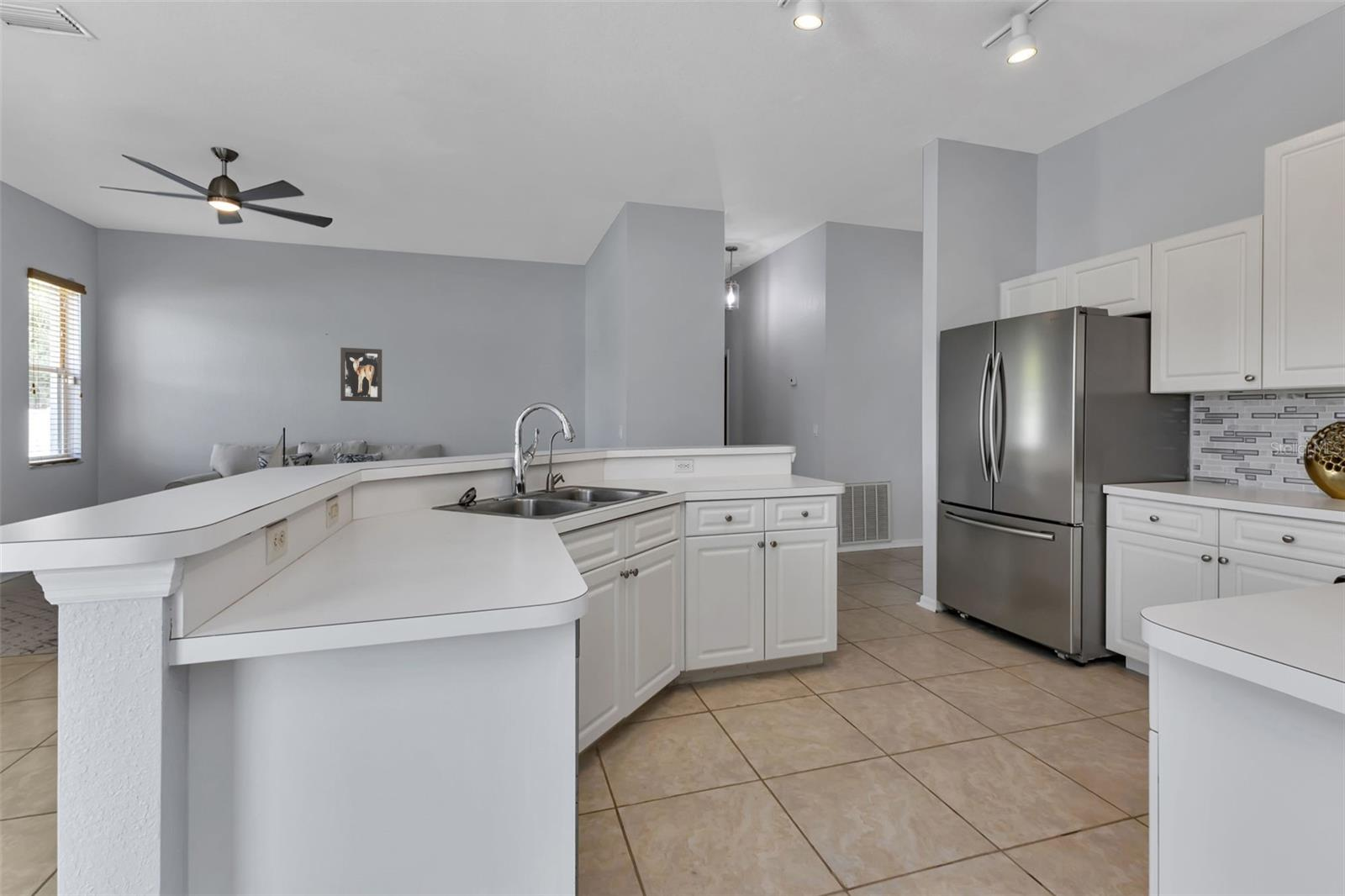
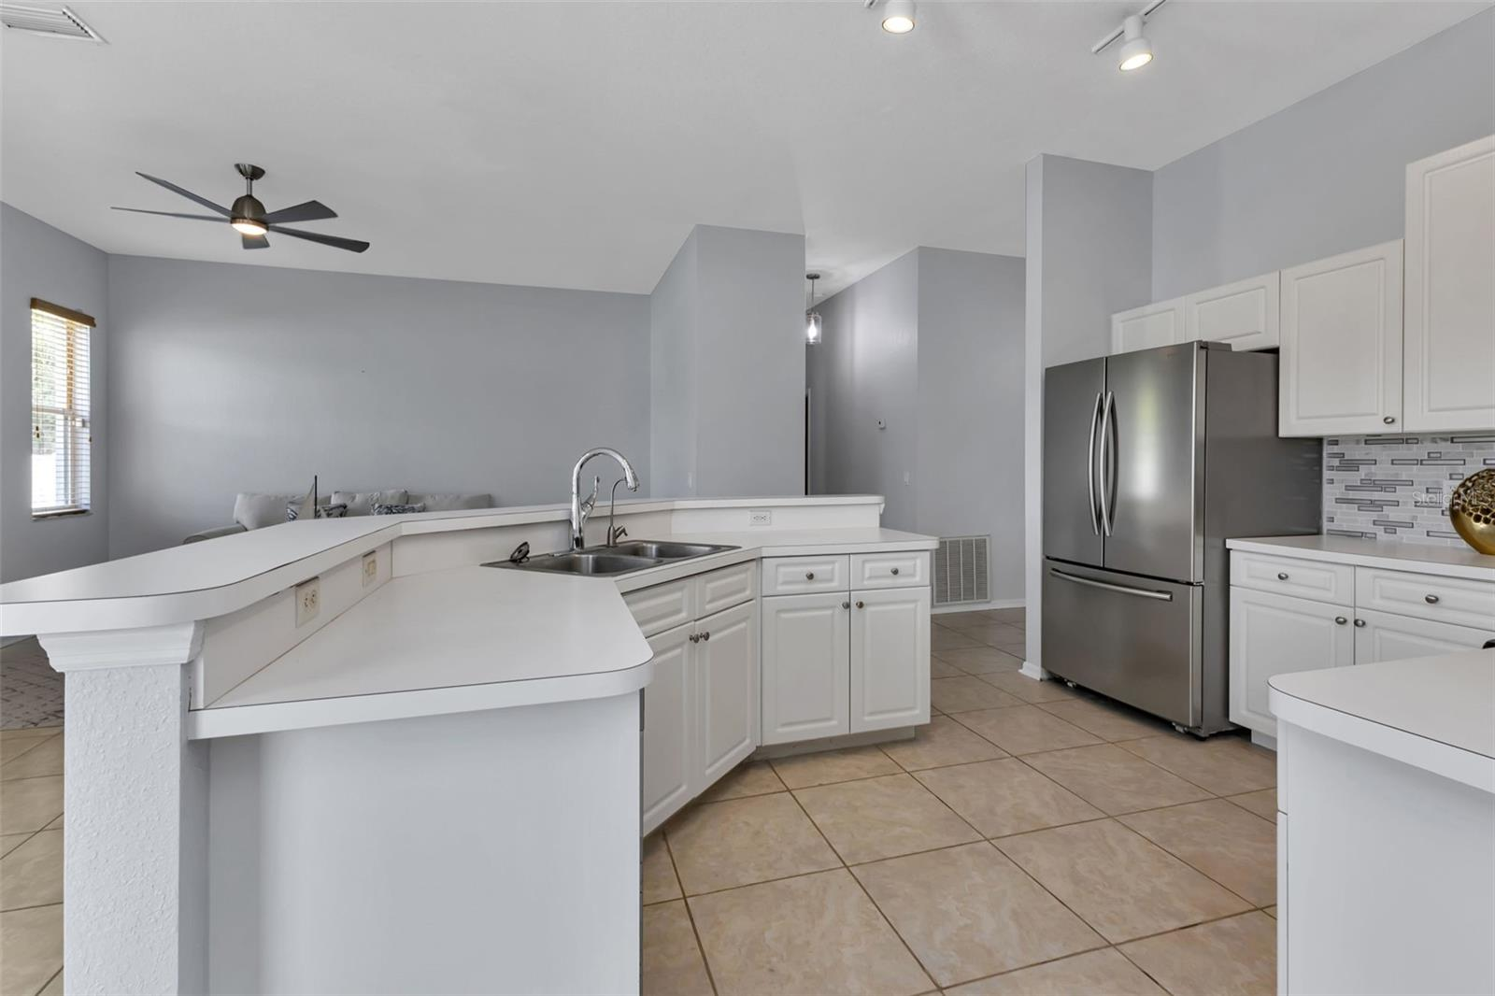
- wall art (361, 374)
